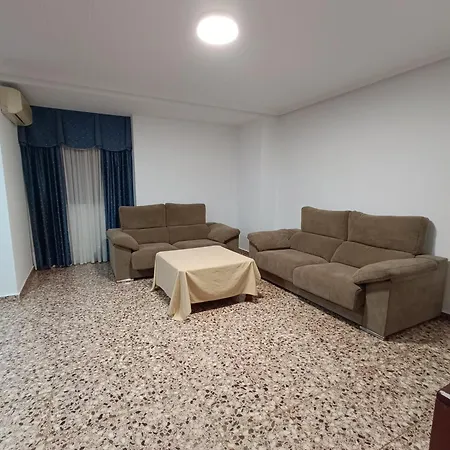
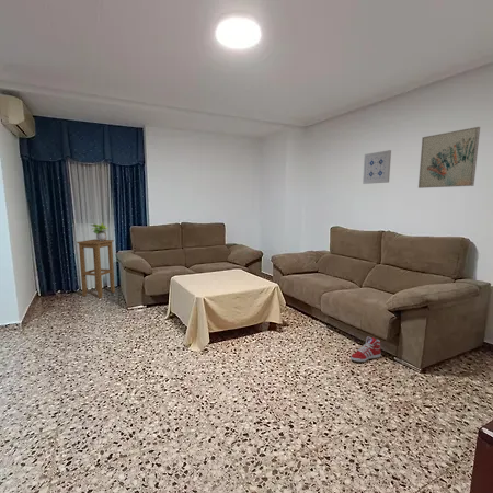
+ potted plant (100, 231)
+ sneaker (366, 348)
+ stool (96, 267)
+ wall art (376, 168)
+ wall art (446, 160)
